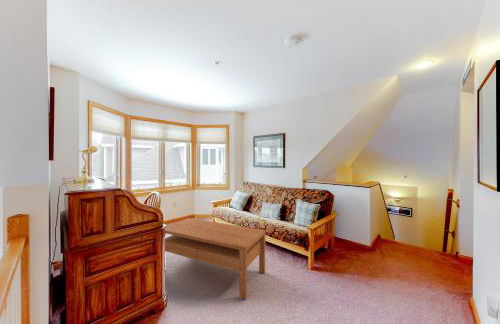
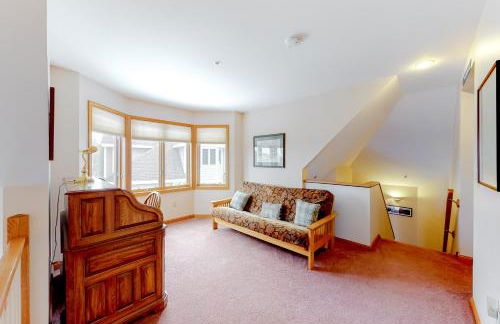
- coffee table (211, 250)
